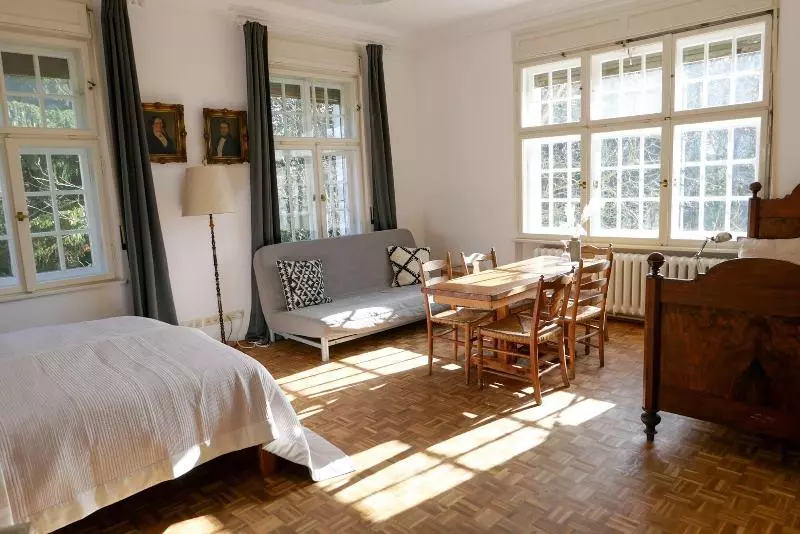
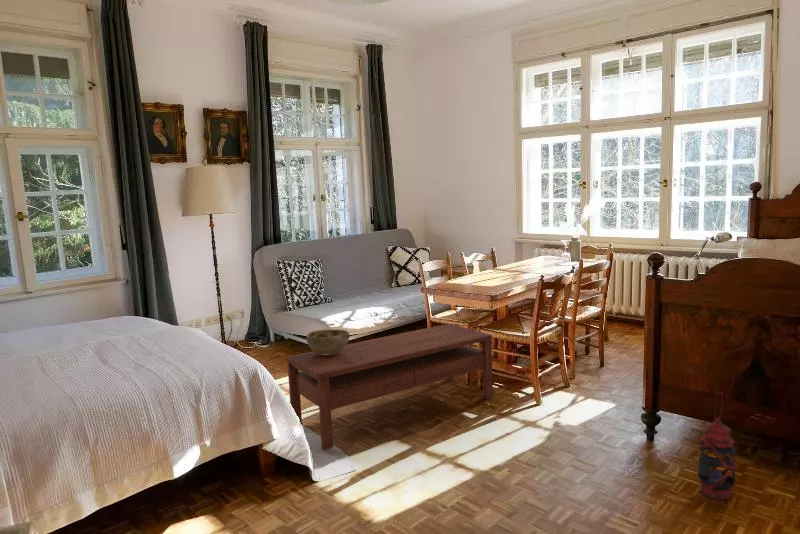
+ coffee table (395, 378)
+ lantern (718, 443)
+ decorative bowl (328, 342)
